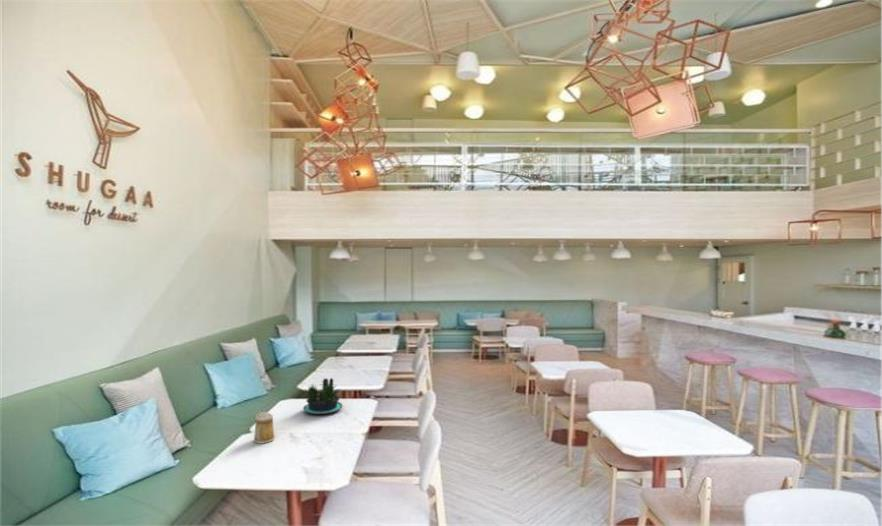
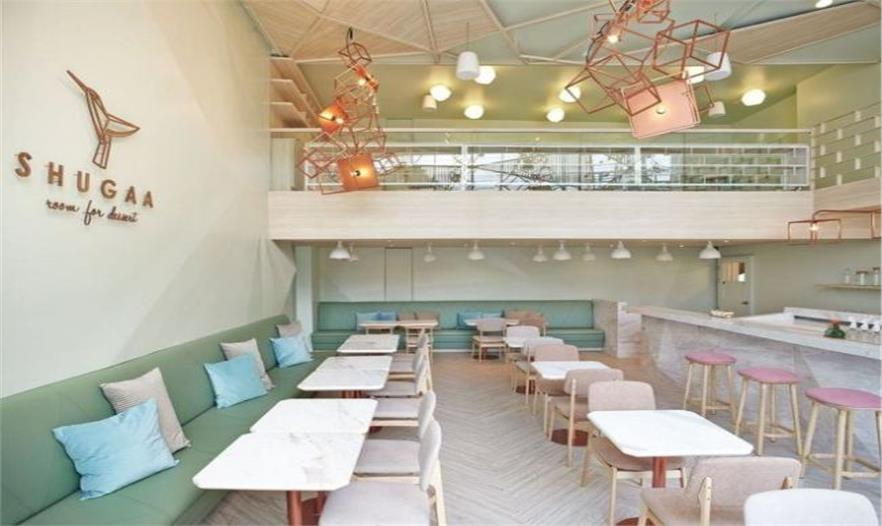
- potted plant (325, 395)
- mug (263, 427)
